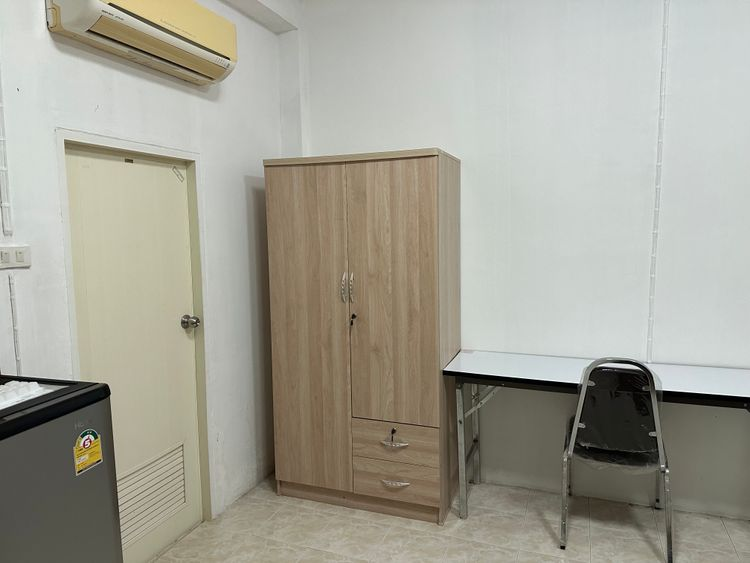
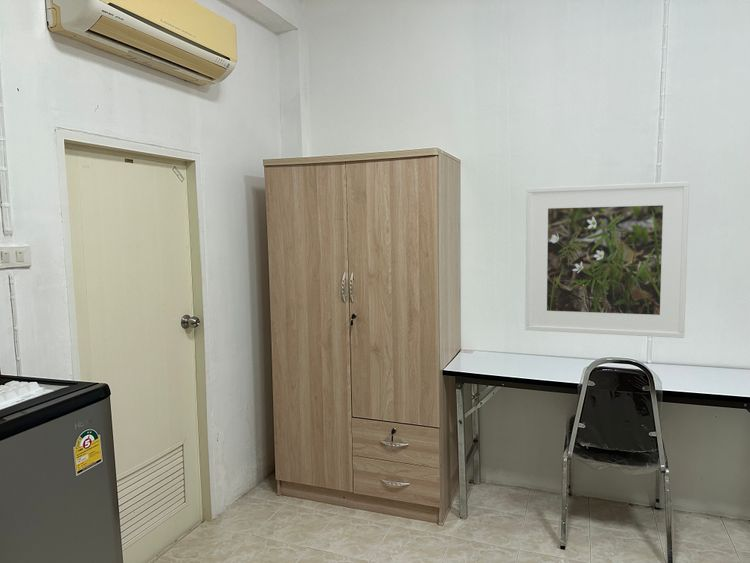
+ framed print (602, 260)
